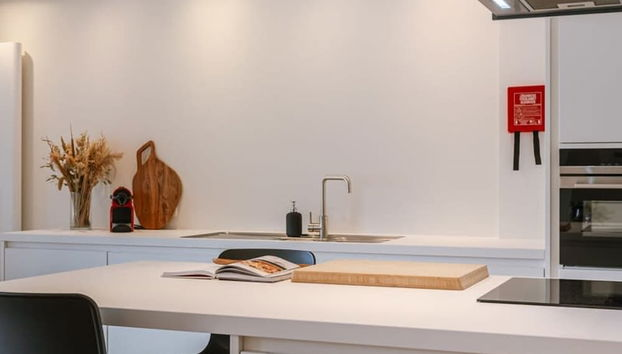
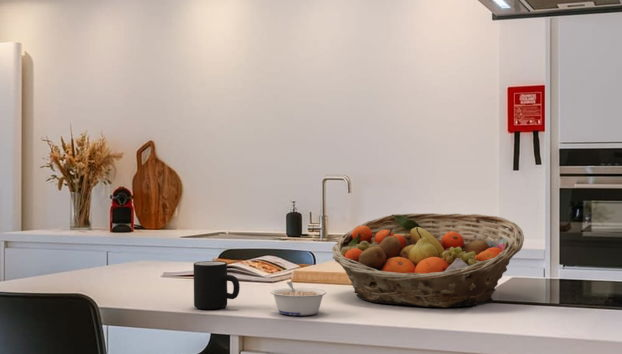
+ fruit basket (425, 256)
+ legume (296, 299)
+ mug (217, 285)
